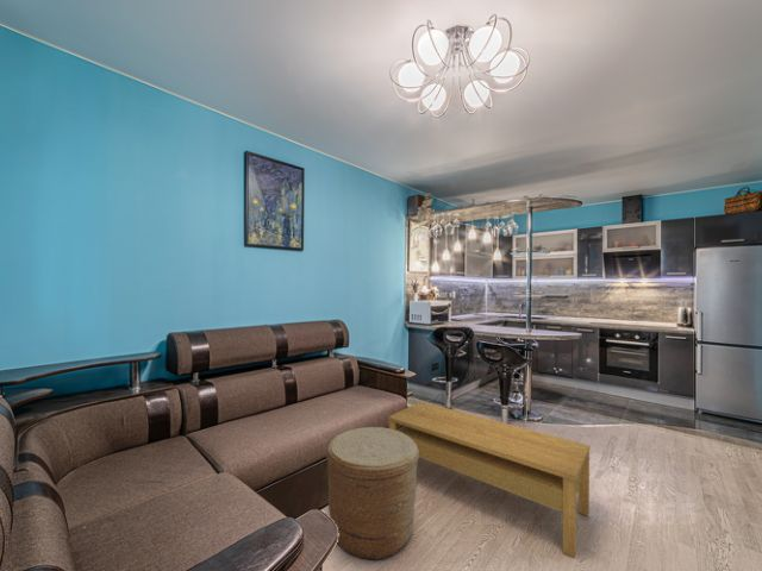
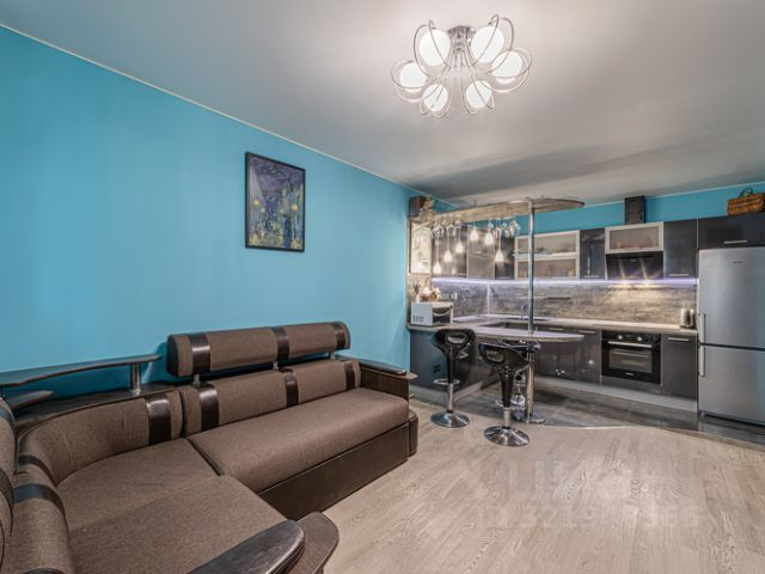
- basket (371, 485)
- coffee table (479, 460)
